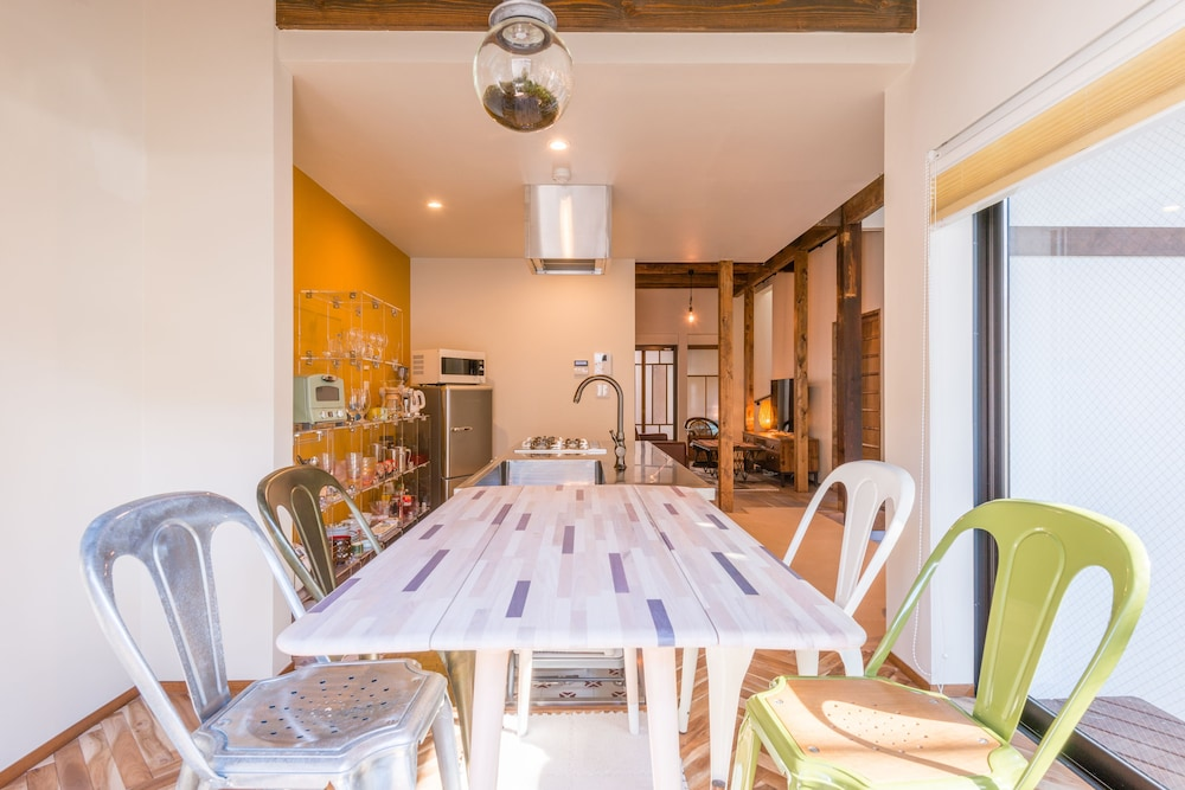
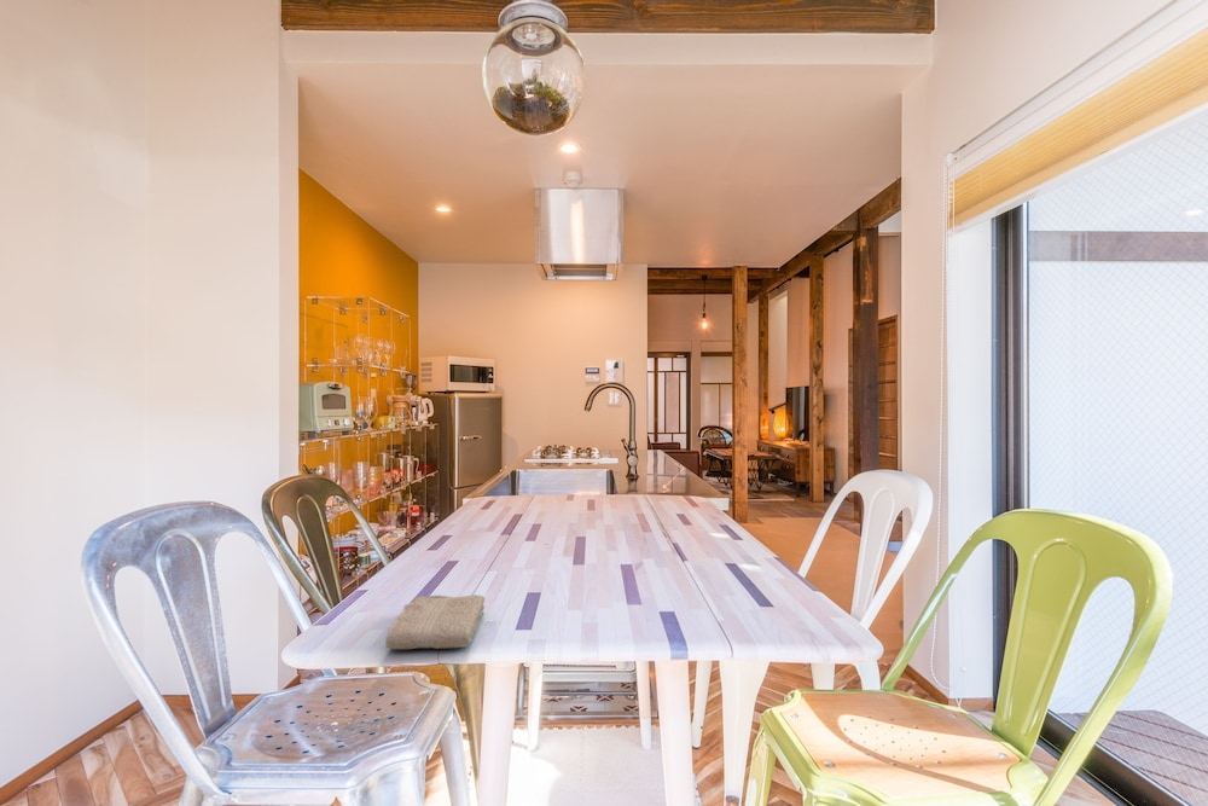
+ washcloth (440, 619)
